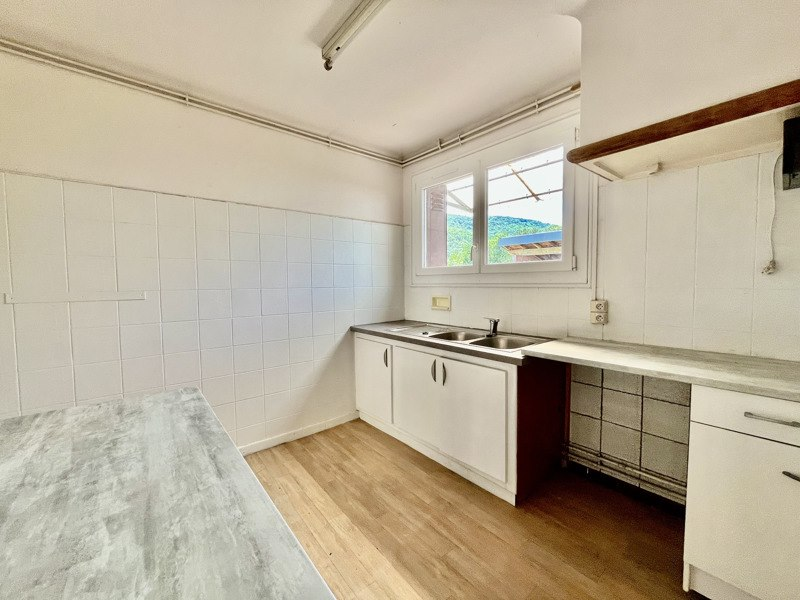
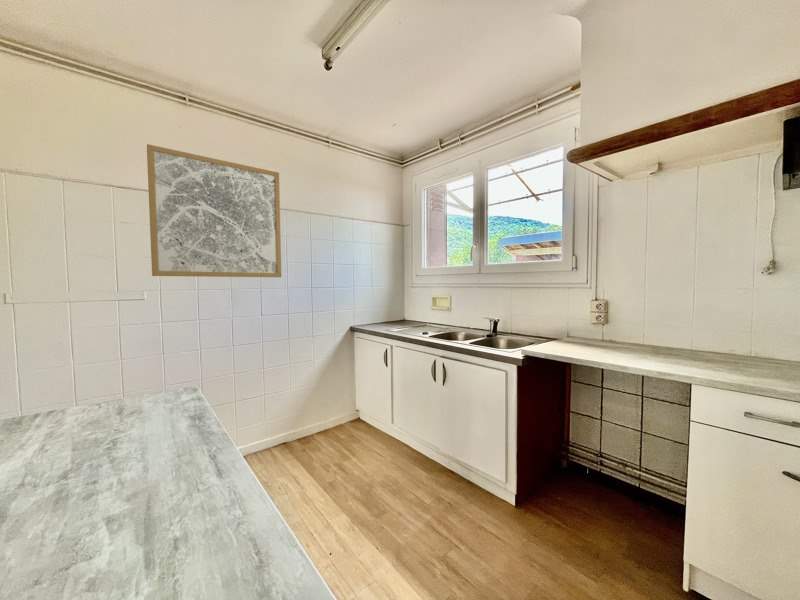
+ wall art (221, 219)
